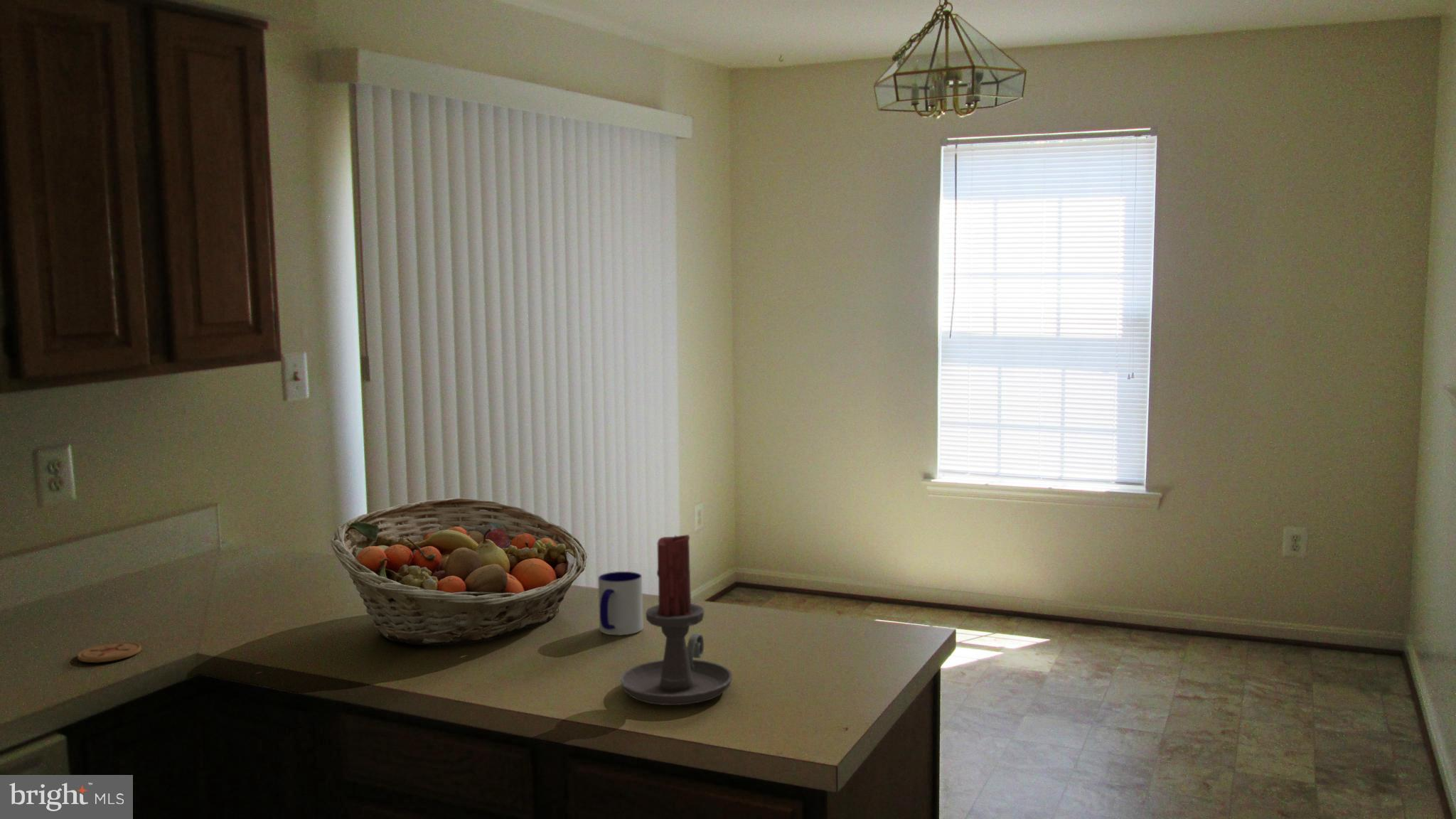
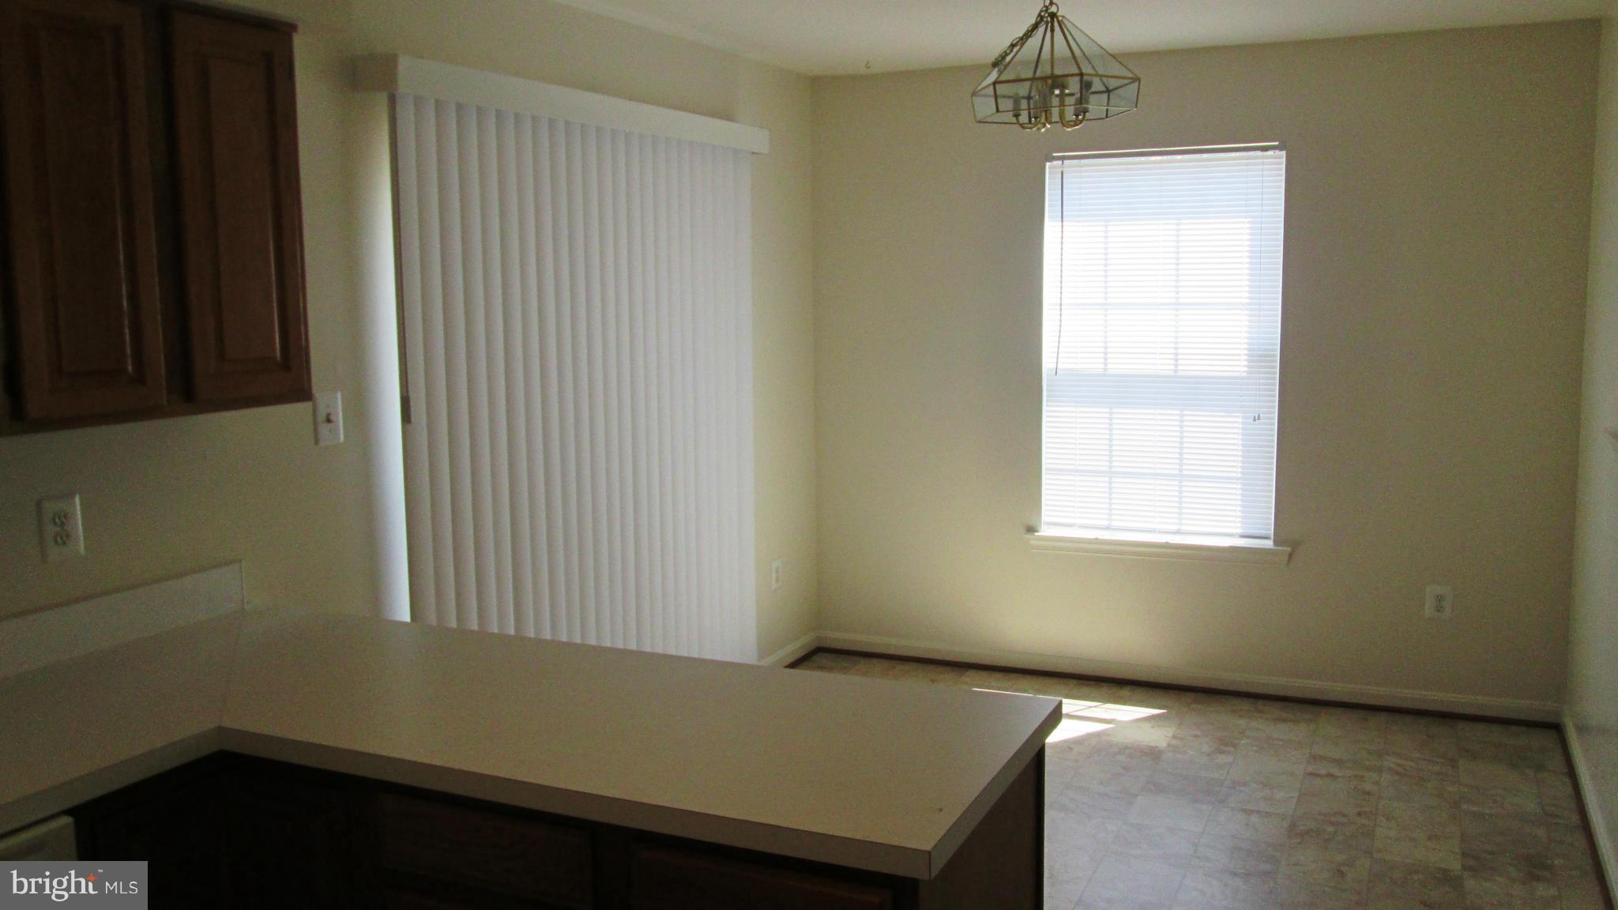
- fruit basket (464, 566)
- mug (616, 605)
- coaster (109, 652)
- candle holder (680, 608)
